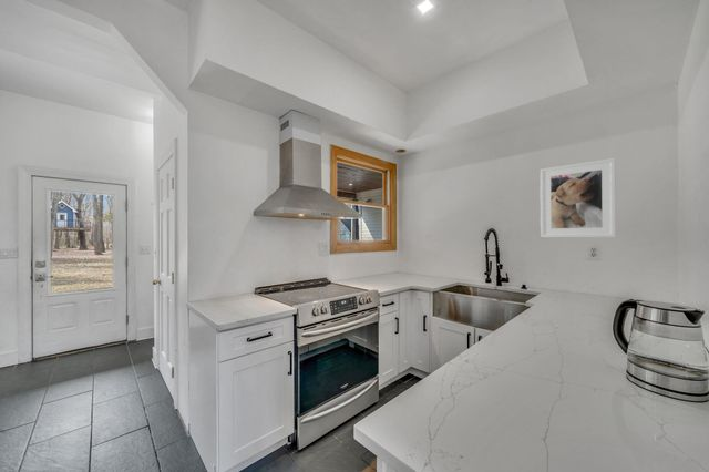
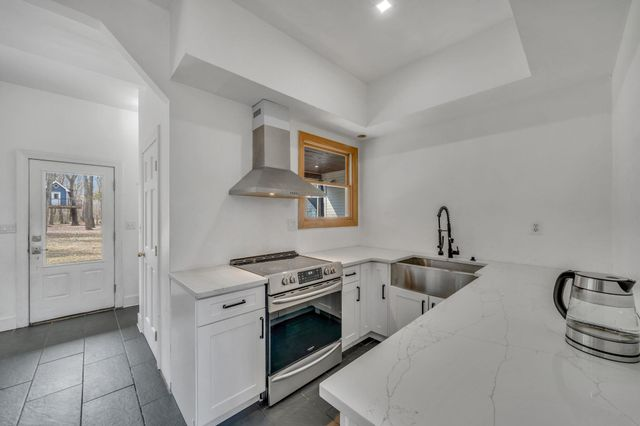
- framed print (575, 201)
